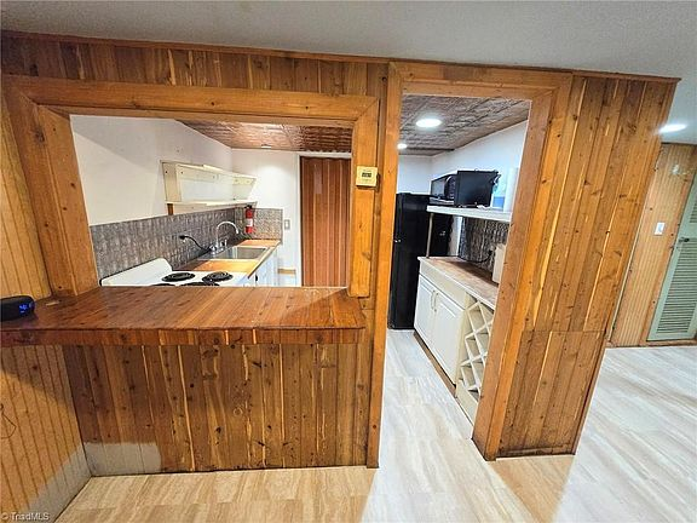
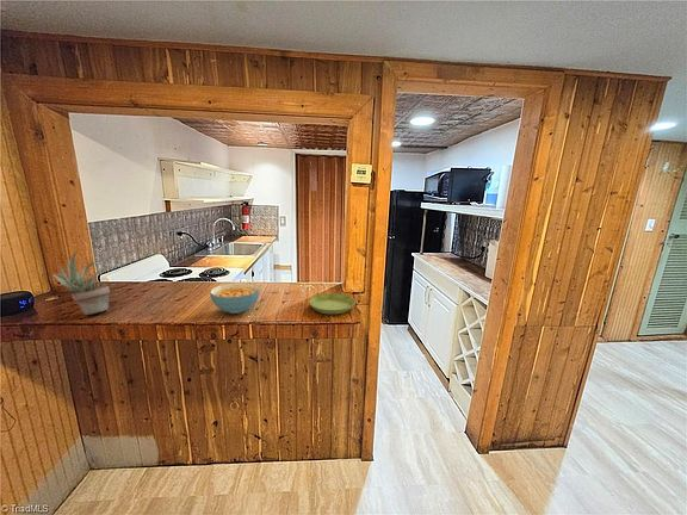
+ succulent plant (82, 281)
+ cereal bowl (236, 299)
+ saucer (332, 304)
